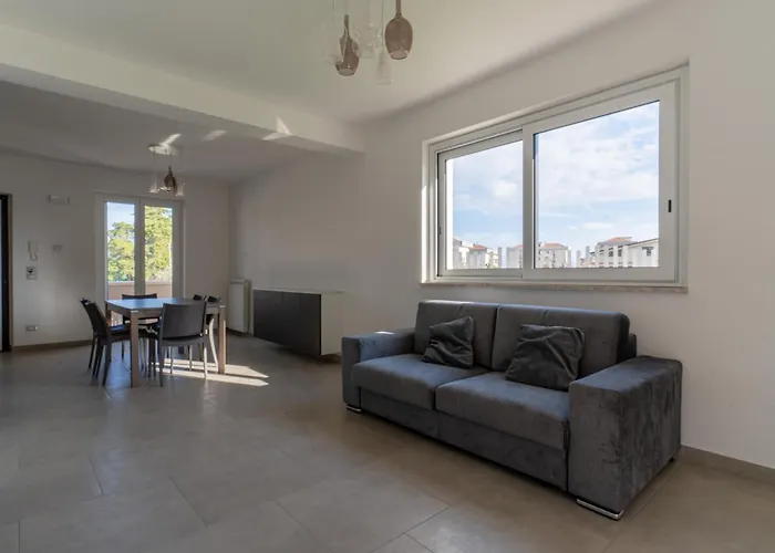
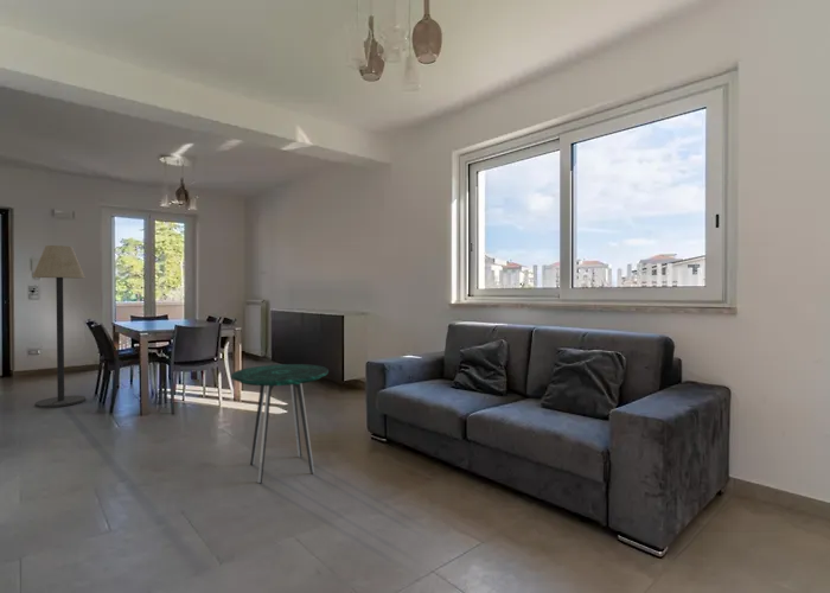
+ floor lamp (59, 324)
+ side table (294, 420)
